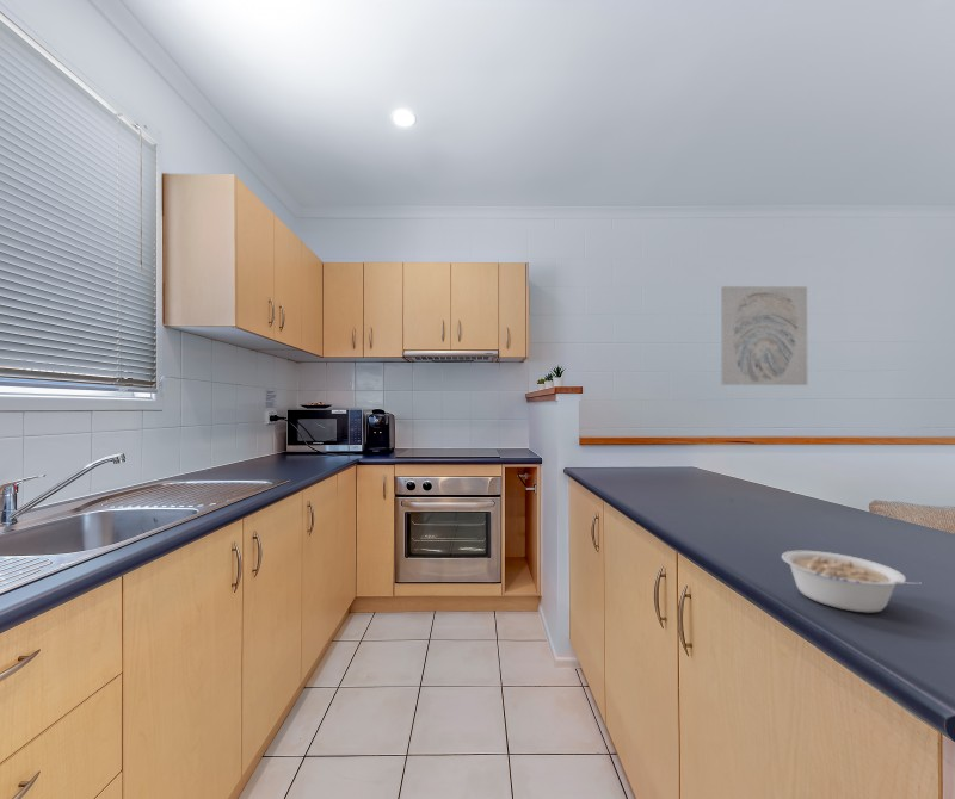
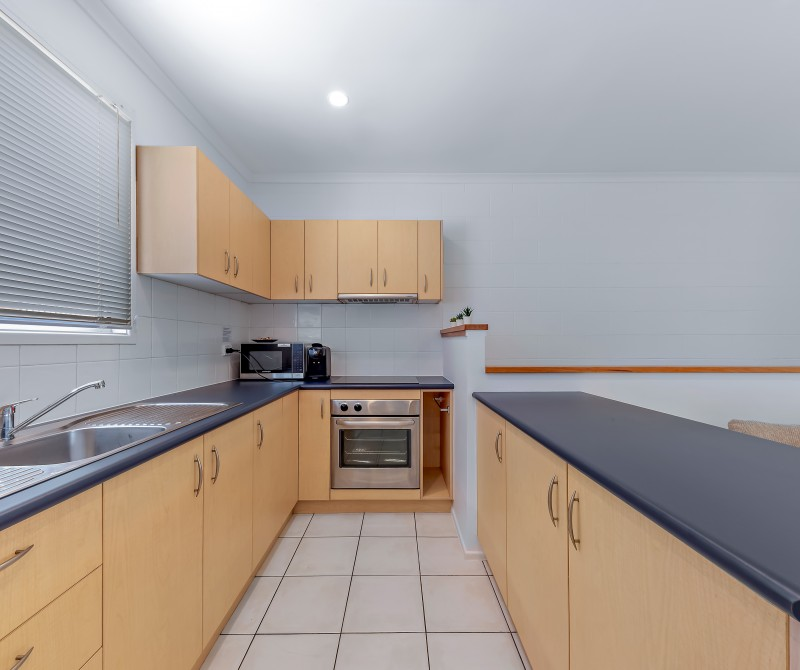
- wall art (764, 335)
- legume (844, 578)
